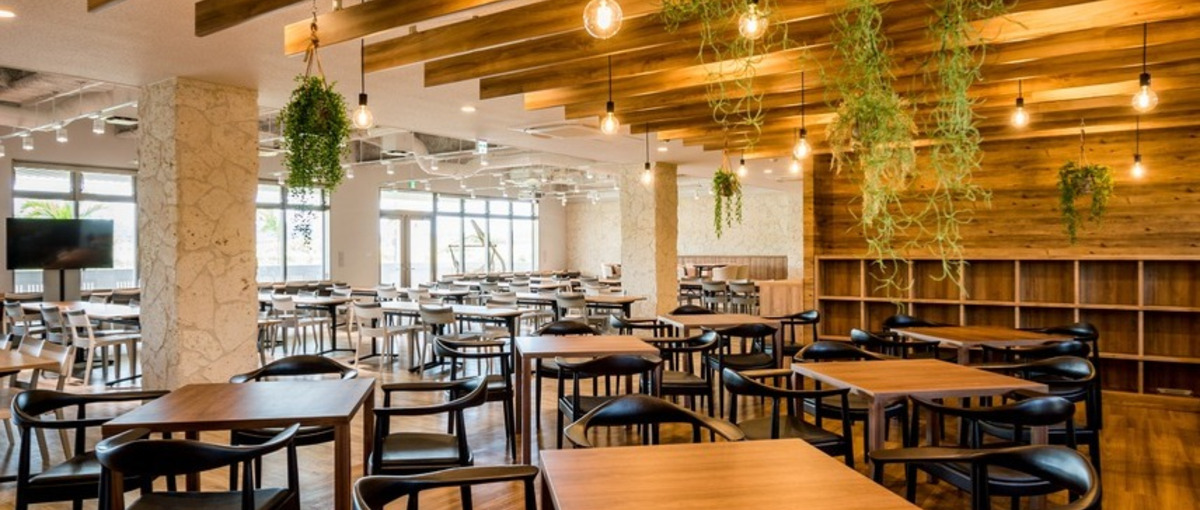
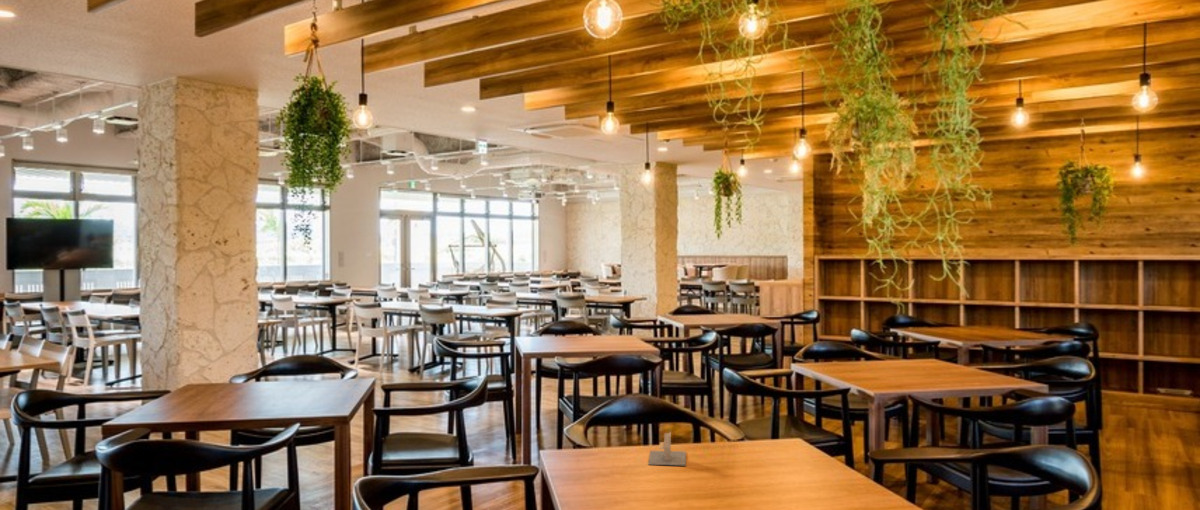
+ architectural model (667, 445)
